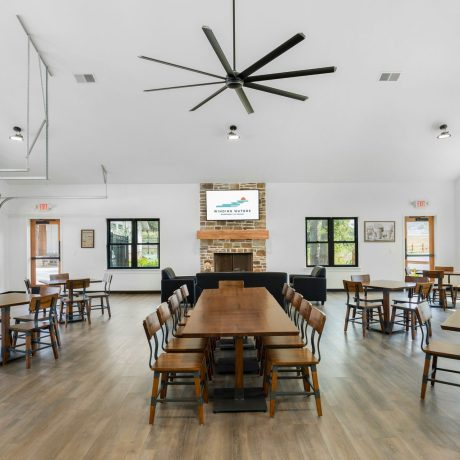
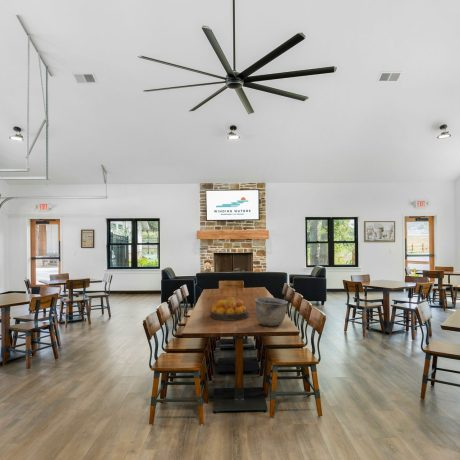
+ fruit bowl (229, 307)
+ bowl (271, 311)
